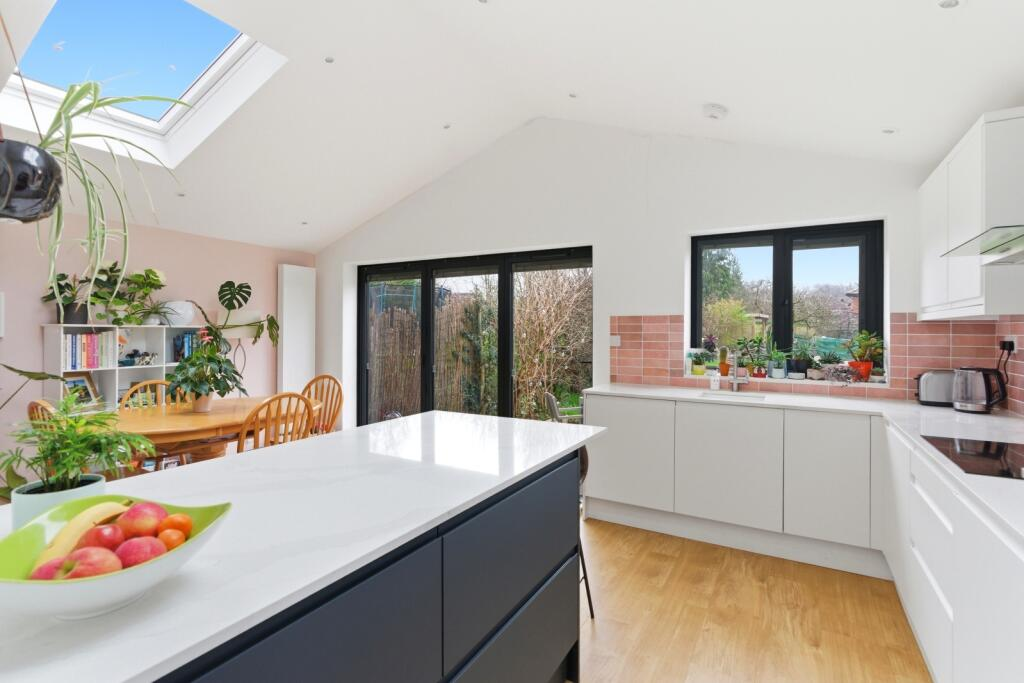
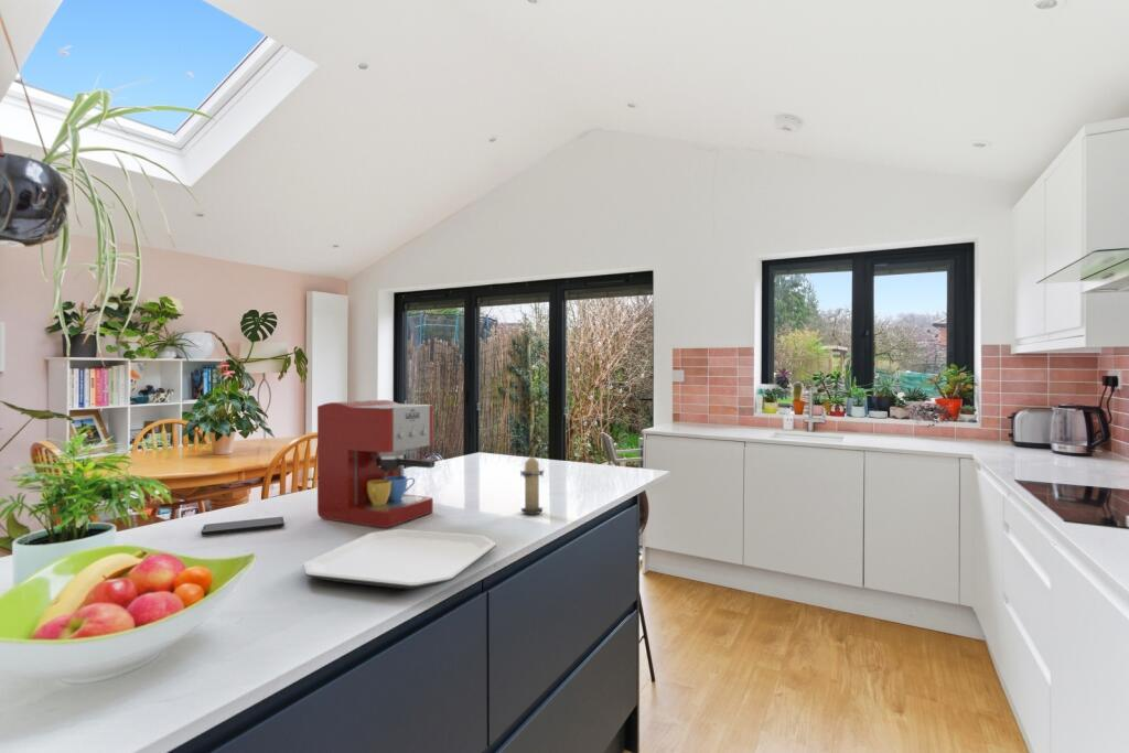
+ coffee maker (376, 458)
+ smartphone (244, 525)
+ candle (531, 483)
+ plate (405, 558)
